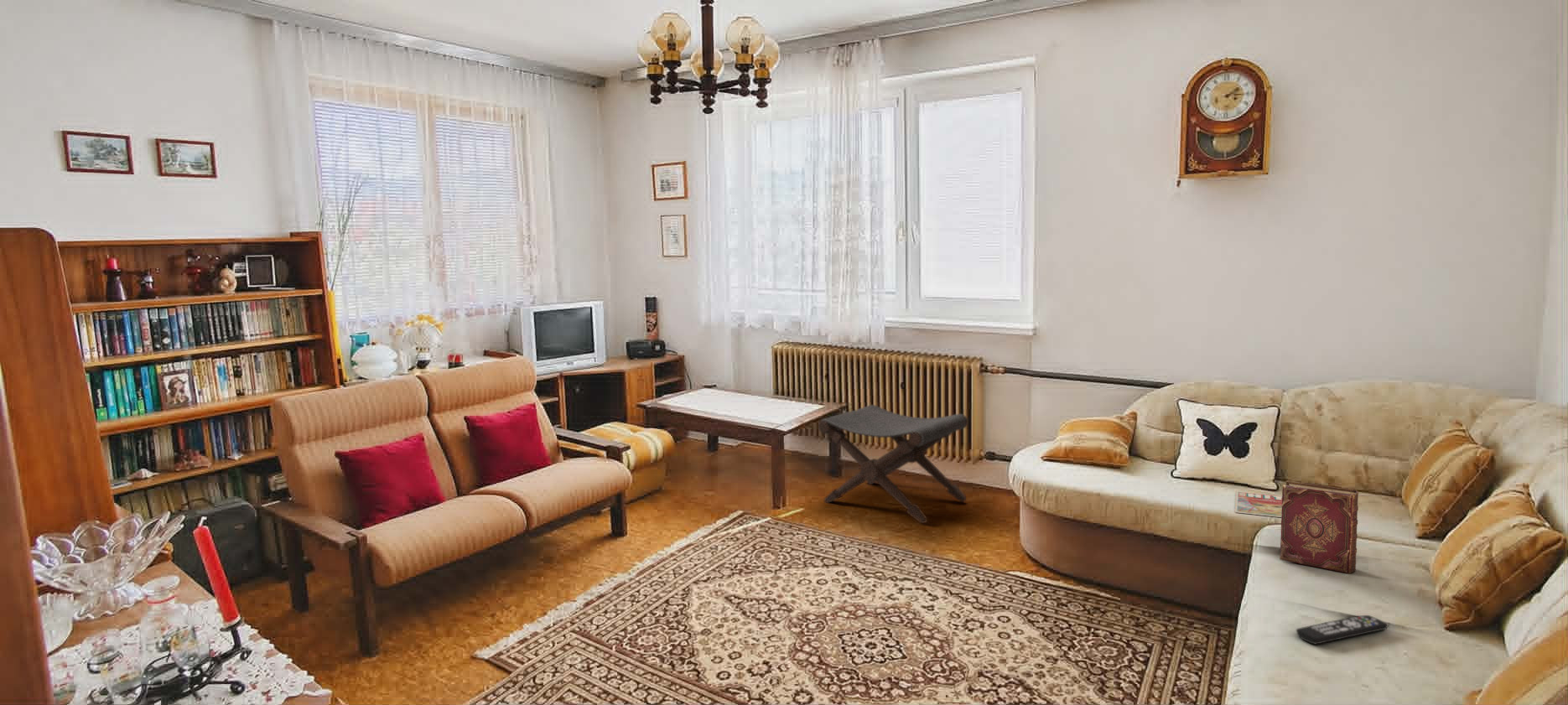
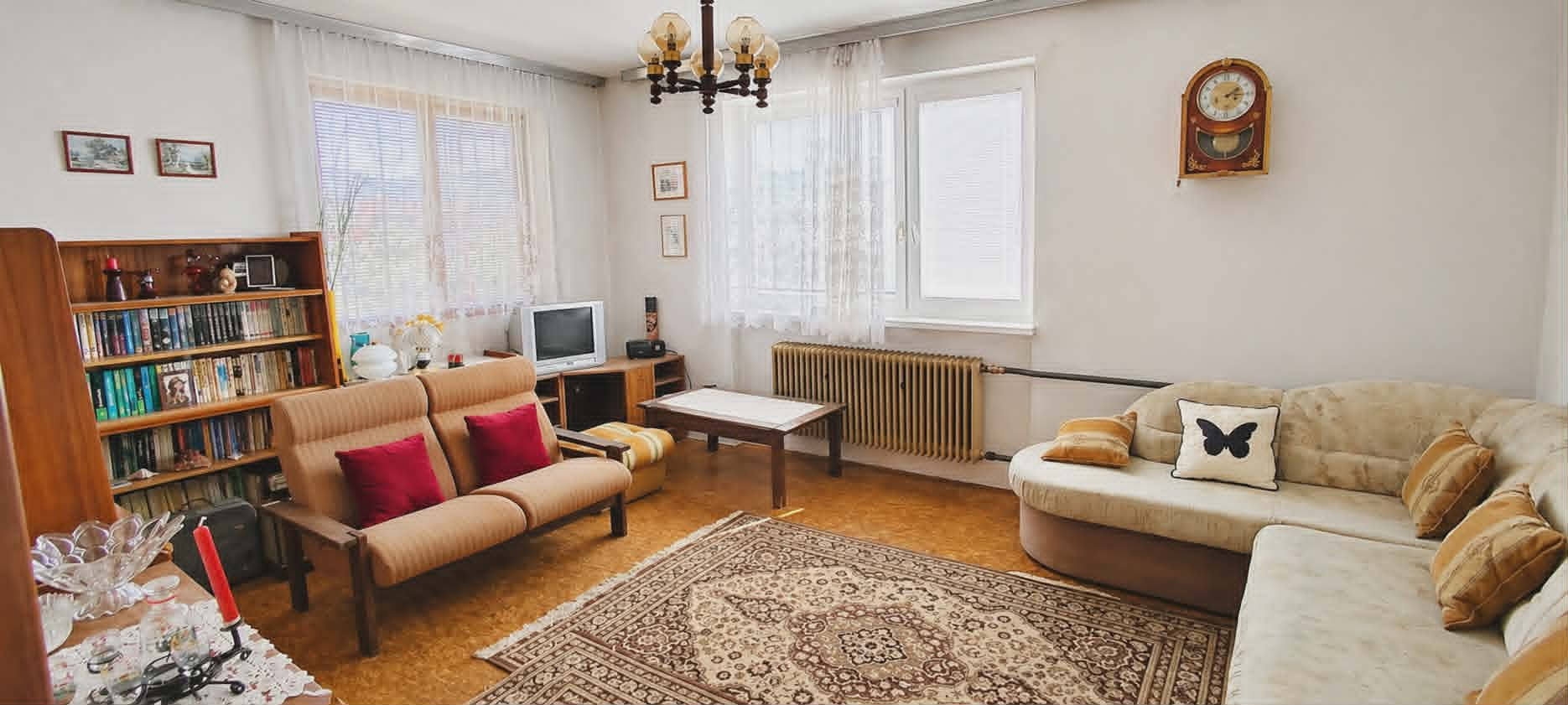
- footstool (893, 459)
- remote control (1342, 630)
- hardback book (1319, 526)
- magazine (1269, 505)
